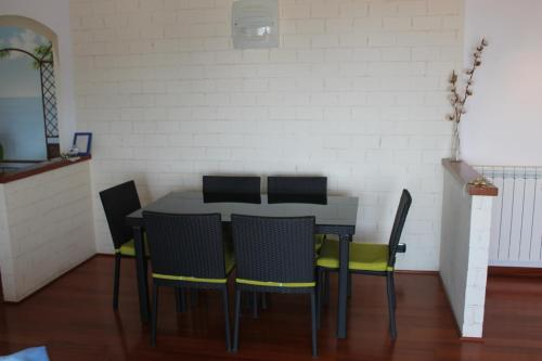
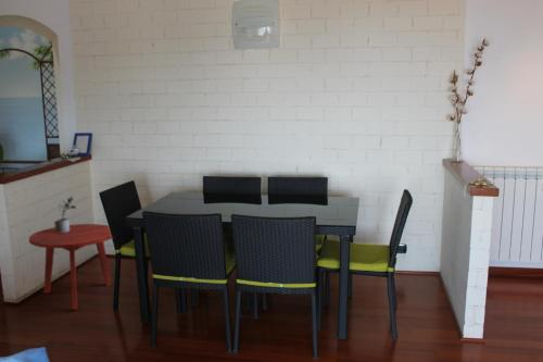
+ side table (74, 264)
+ potted plant (63, 214)
